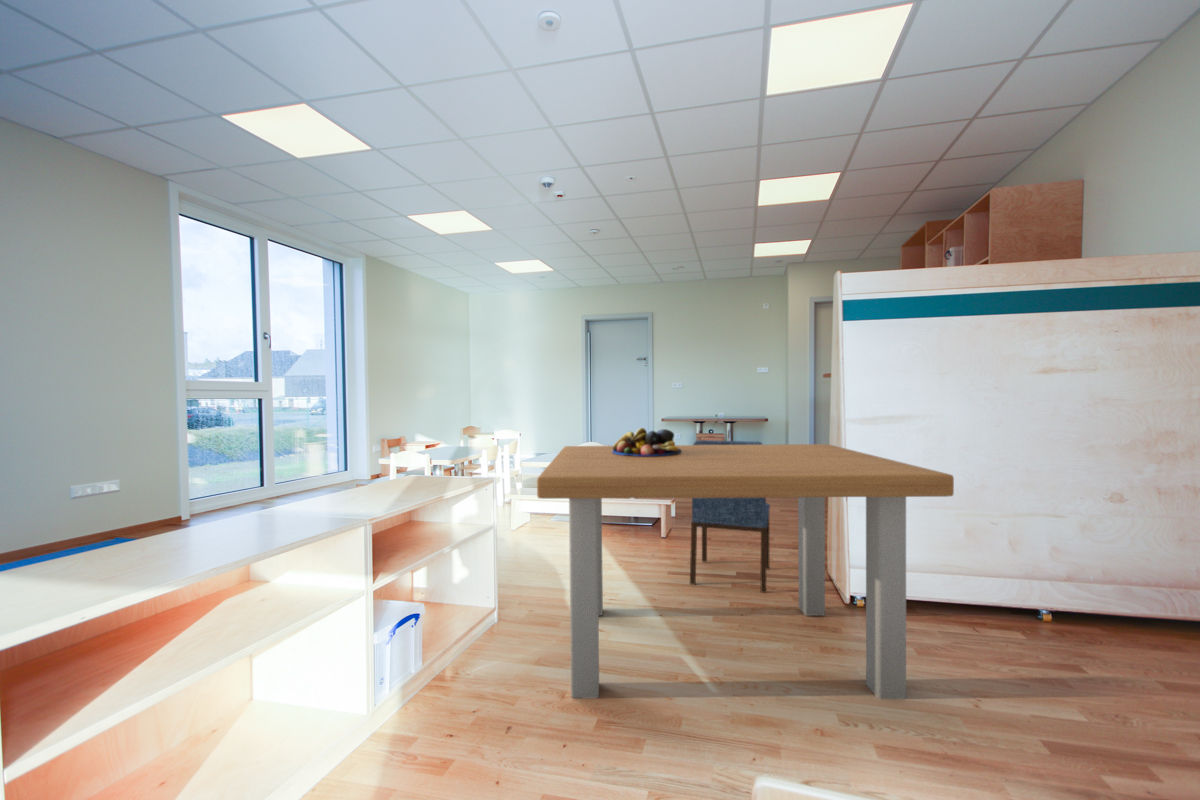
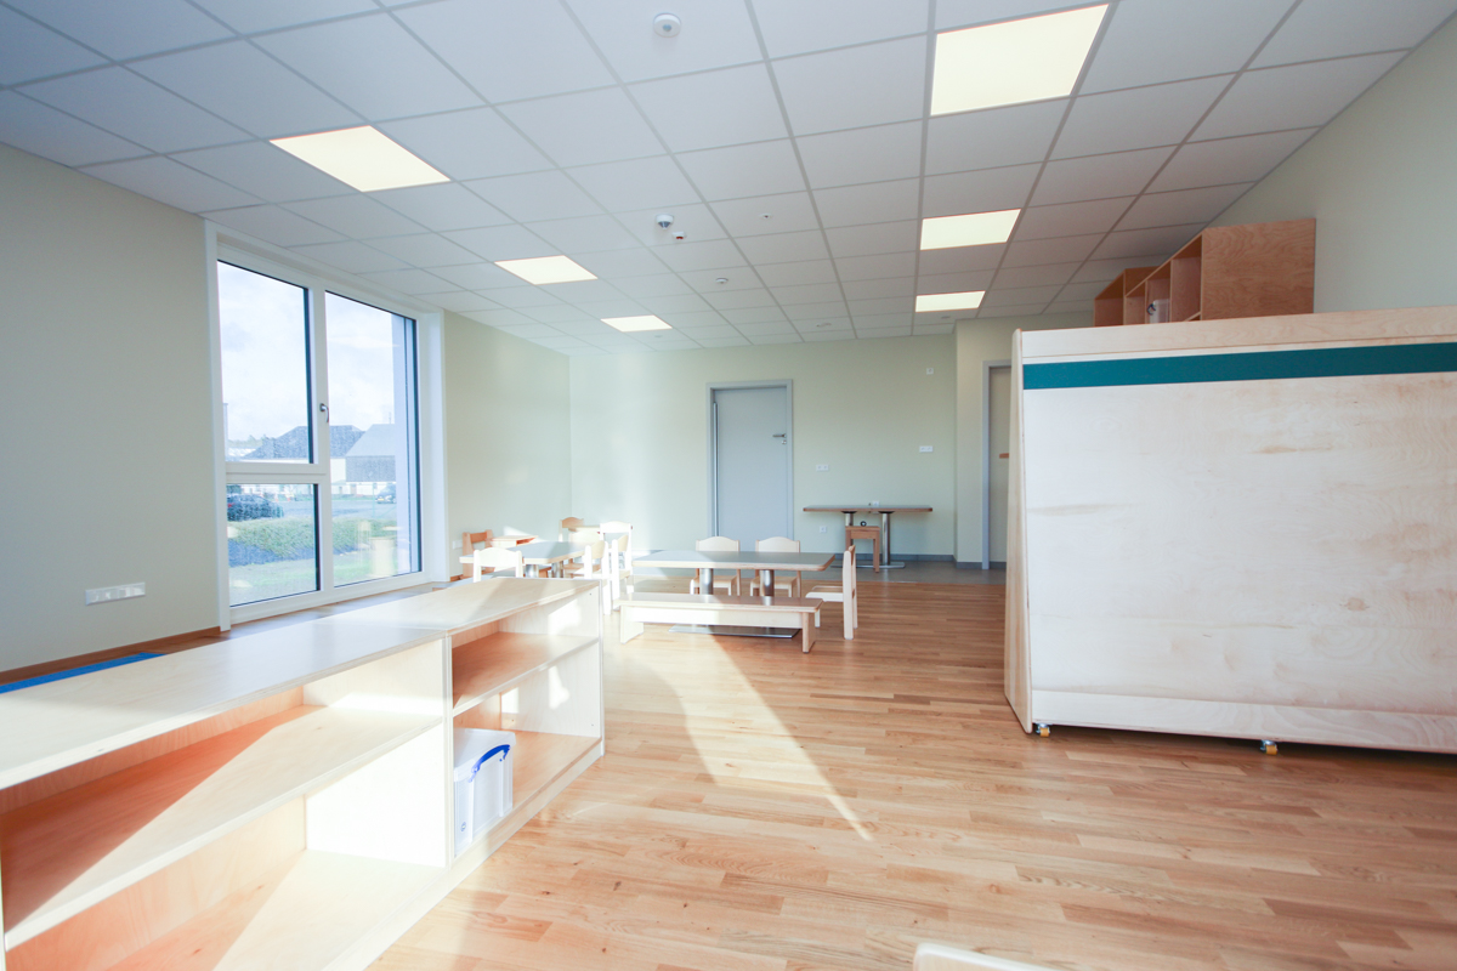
- dining table (714, 497)
- dining chair (731, 506)
- fruit bowl (646, 439)
